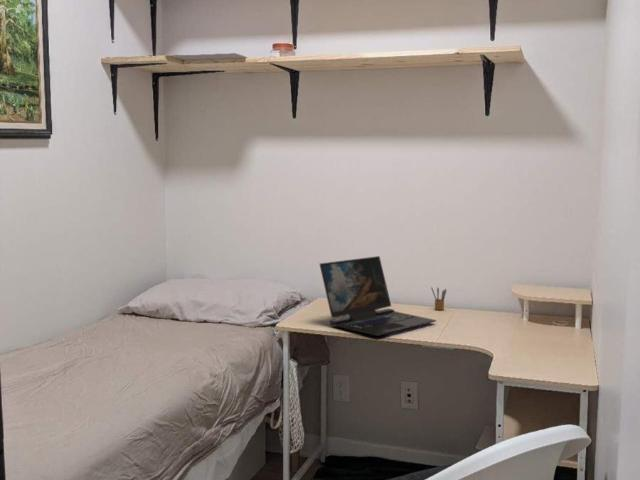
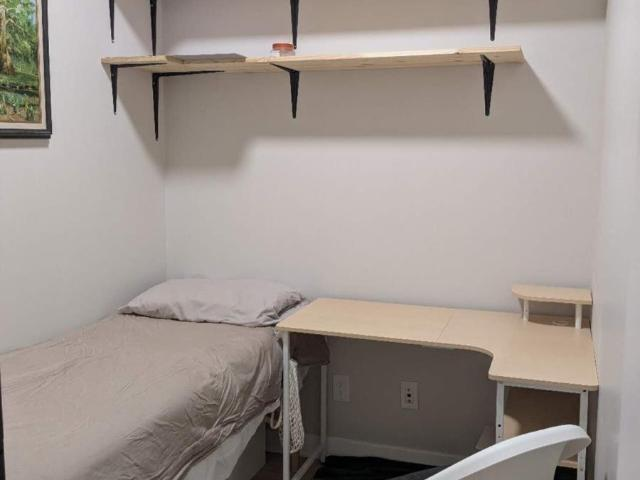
- pencil box (438, 297)
- laptop (378, 294)
